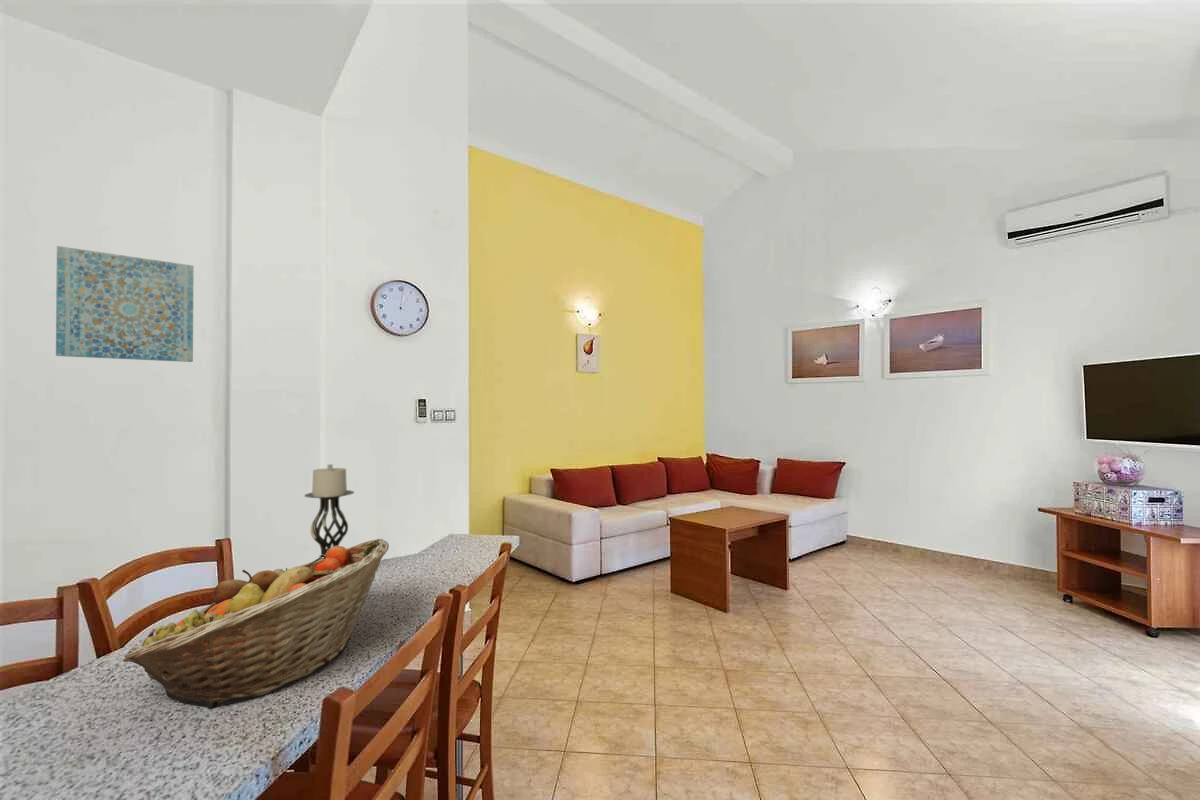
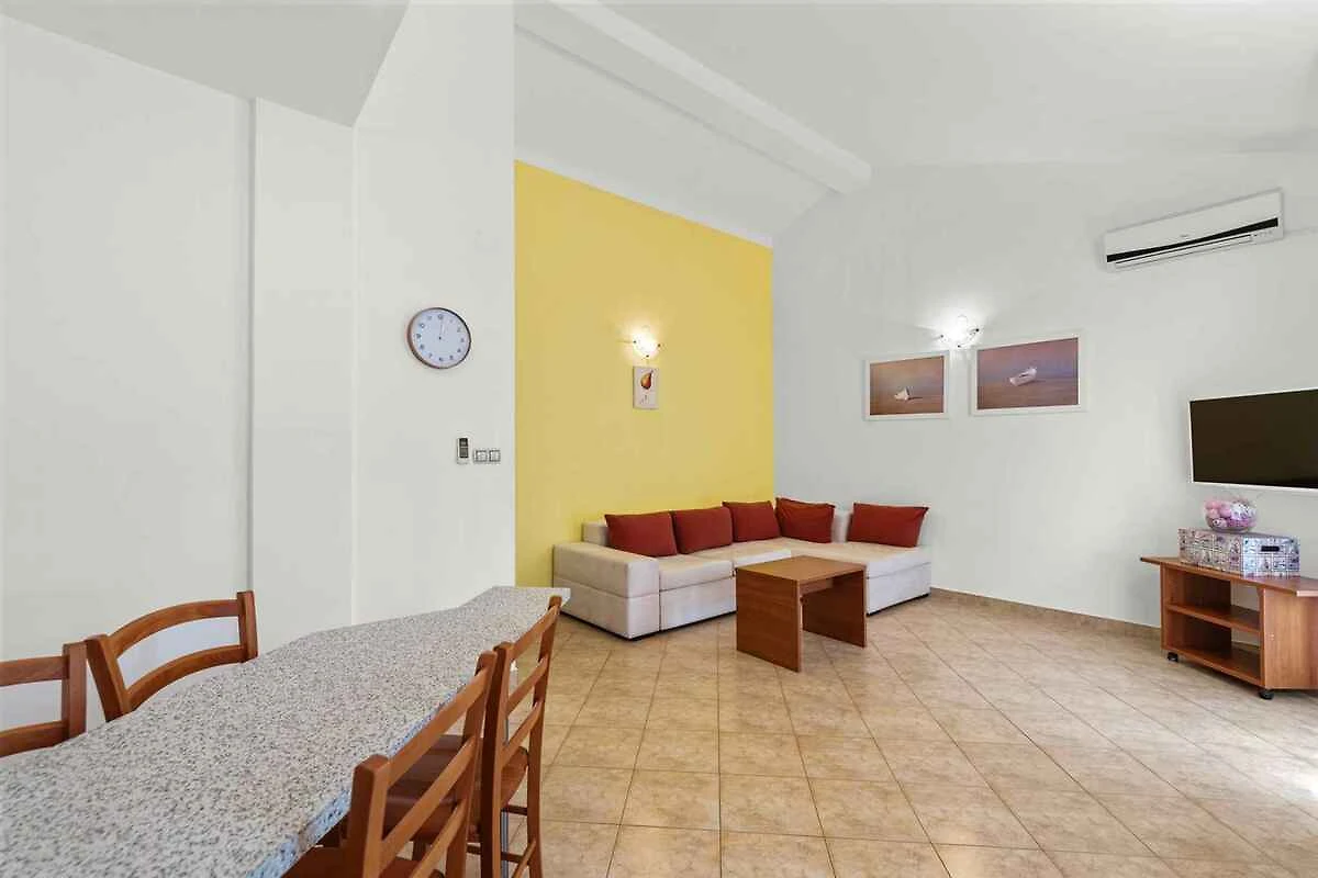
- candle holder (330, 526)
- fruit basket (278, 607)
- wall art (129, 308)
